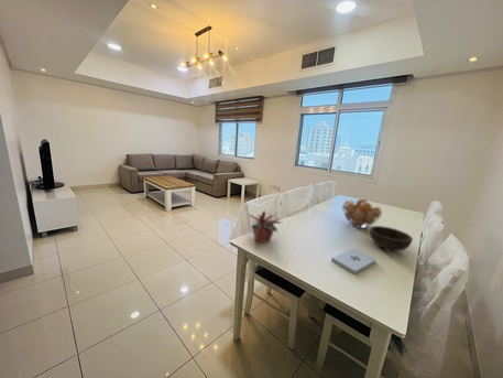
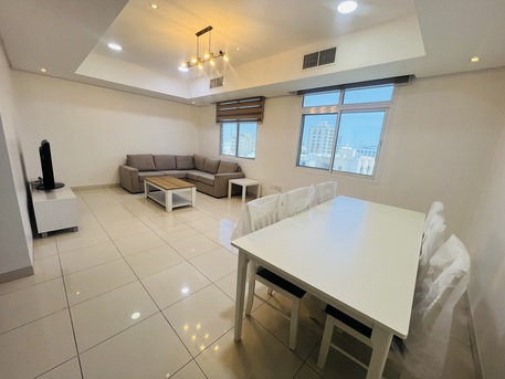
- potted plant (263, 223)
- bowl (389, 240)
- notepad (353, 259)
- fruit basket (360, 213)
